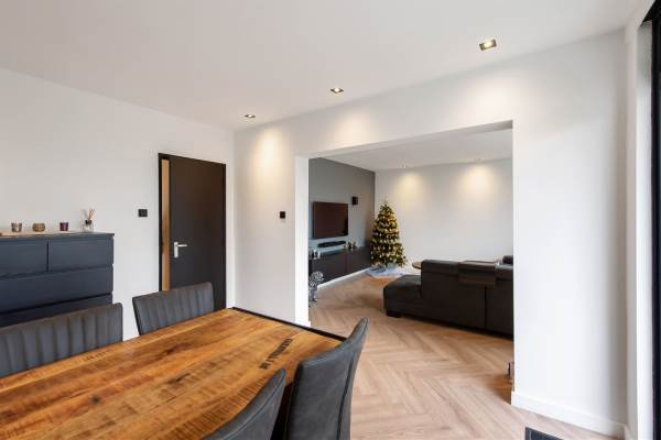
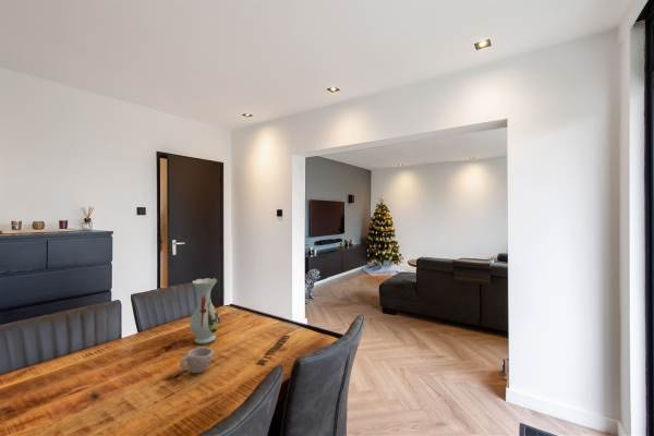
+ vase (205, 310)
+ cup (196, 362)
